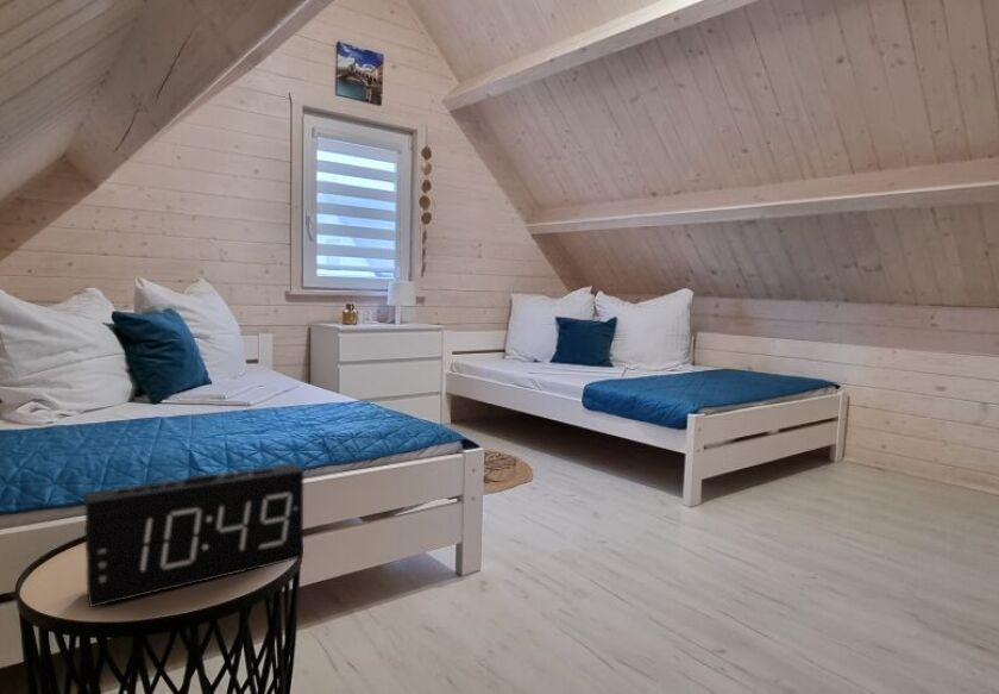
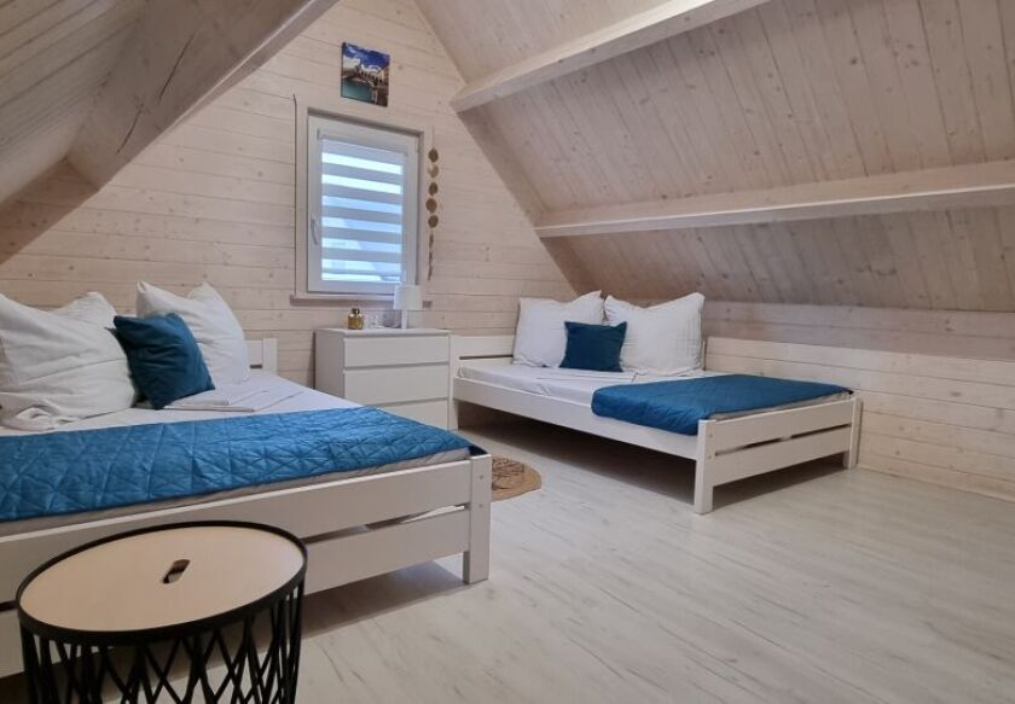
- alarm clock (200, 523)
